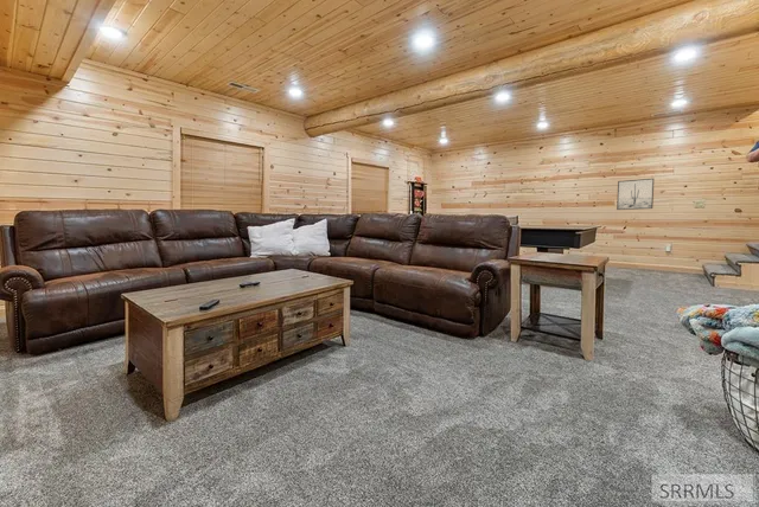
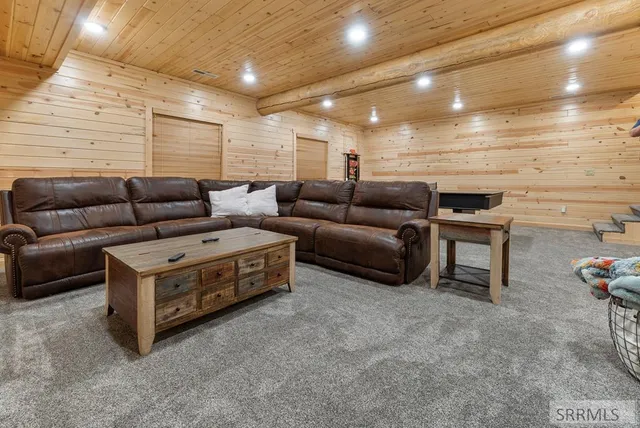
- wall art (634, 194)
